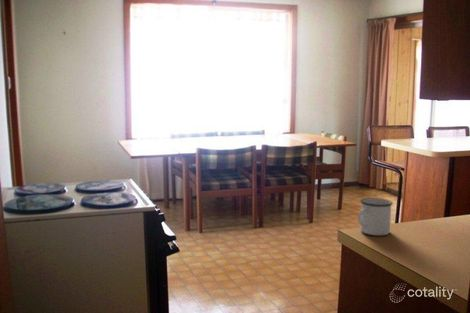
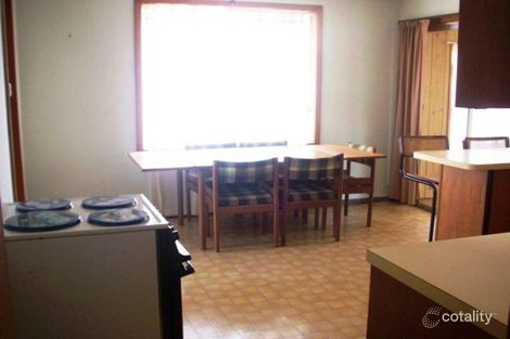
- mug (372, 217)
